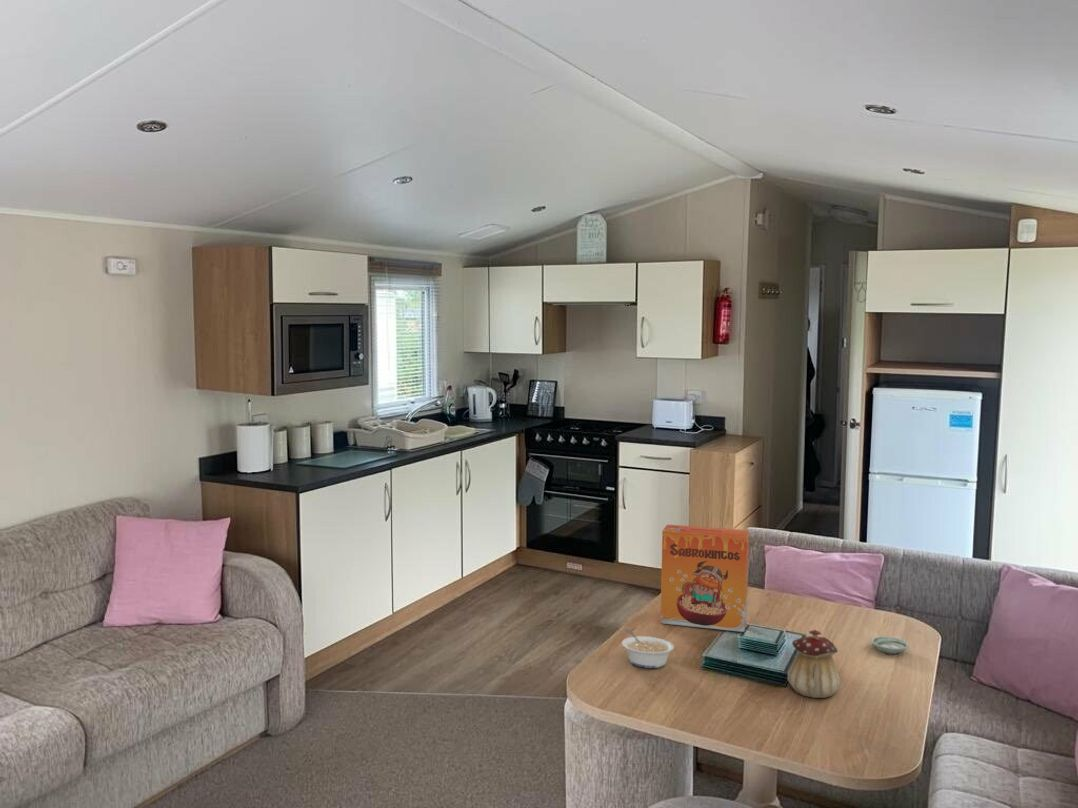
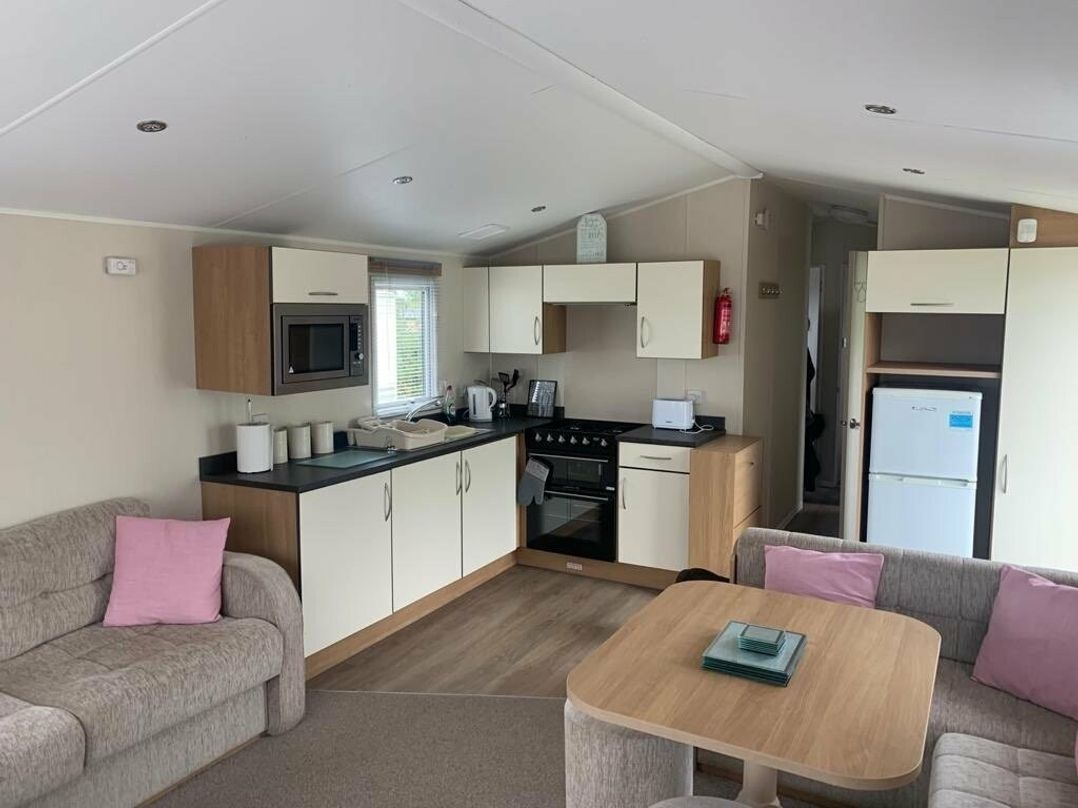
- saucer (889, 646)
- teapot (814, 661)
- cereal box (704, 576)
- legume (645, 651)
